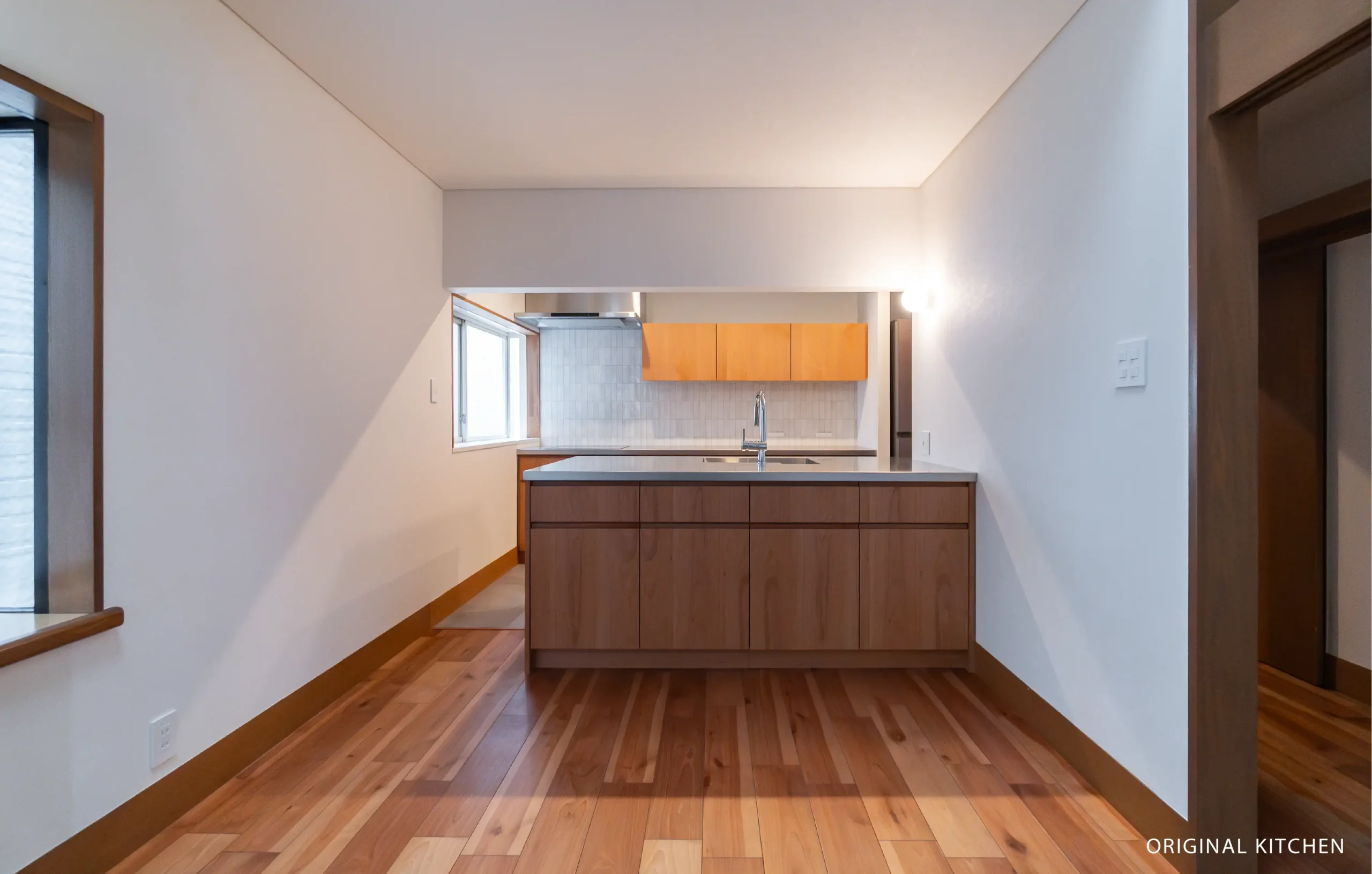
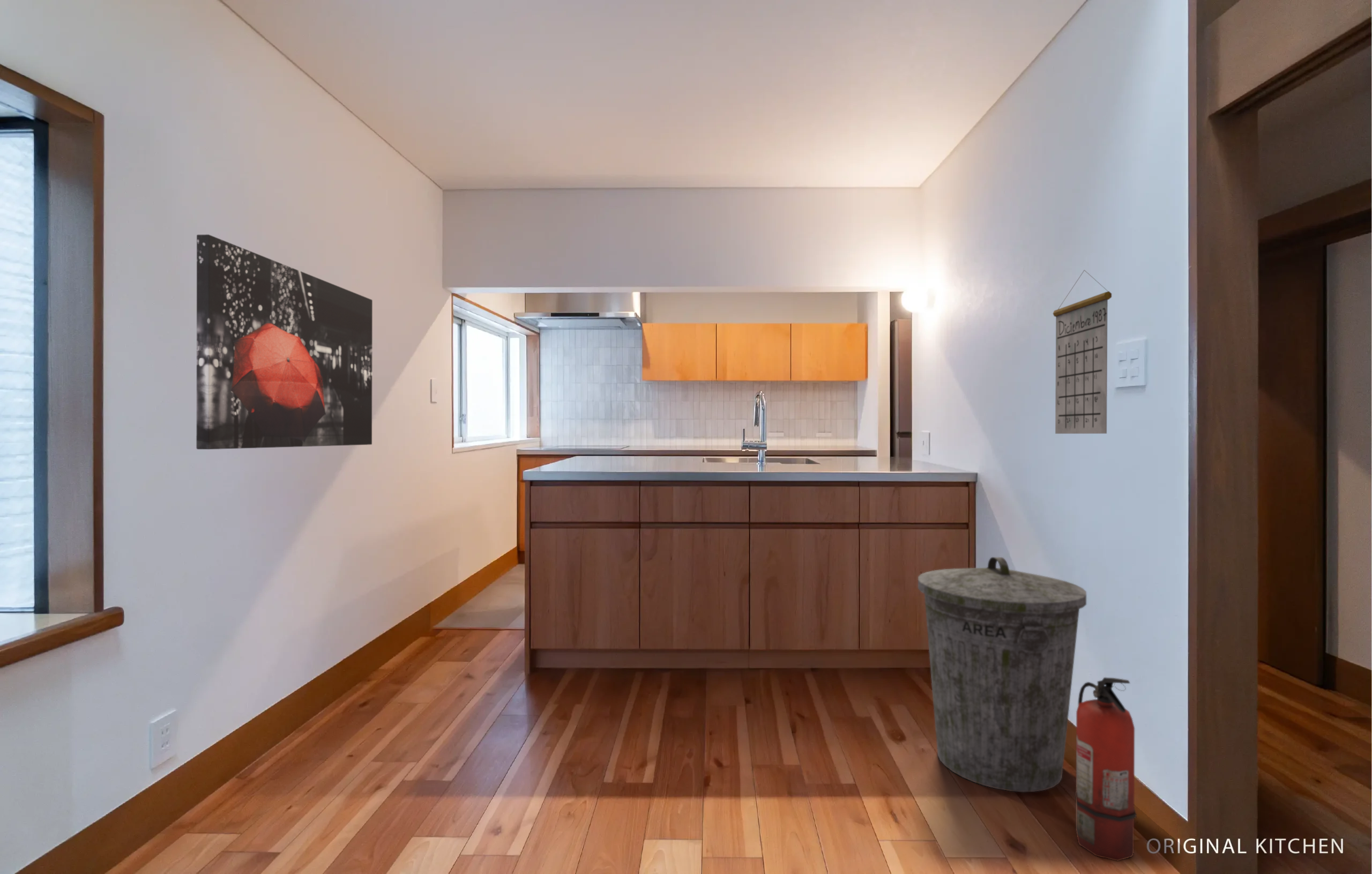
+ trash can (997, 660)
+ fire extinguisher (1101, 754)
+ calendar (1080, 352)
+ wall art (301, 360)
